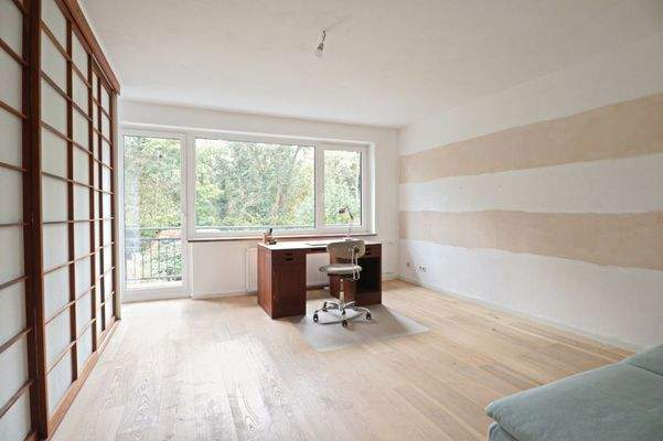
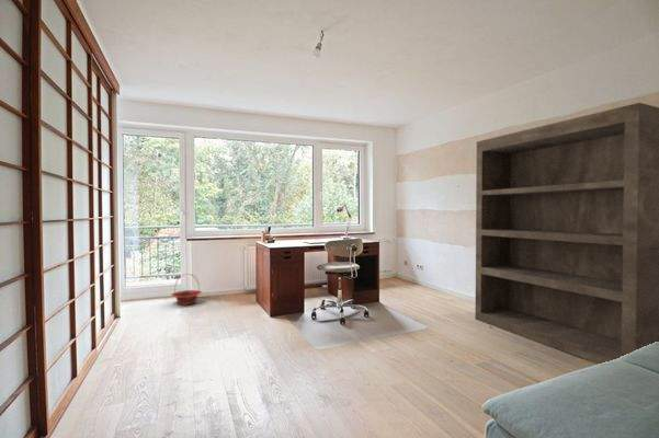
+ bookshelf (556, 233)
+ basket (186, 290)
